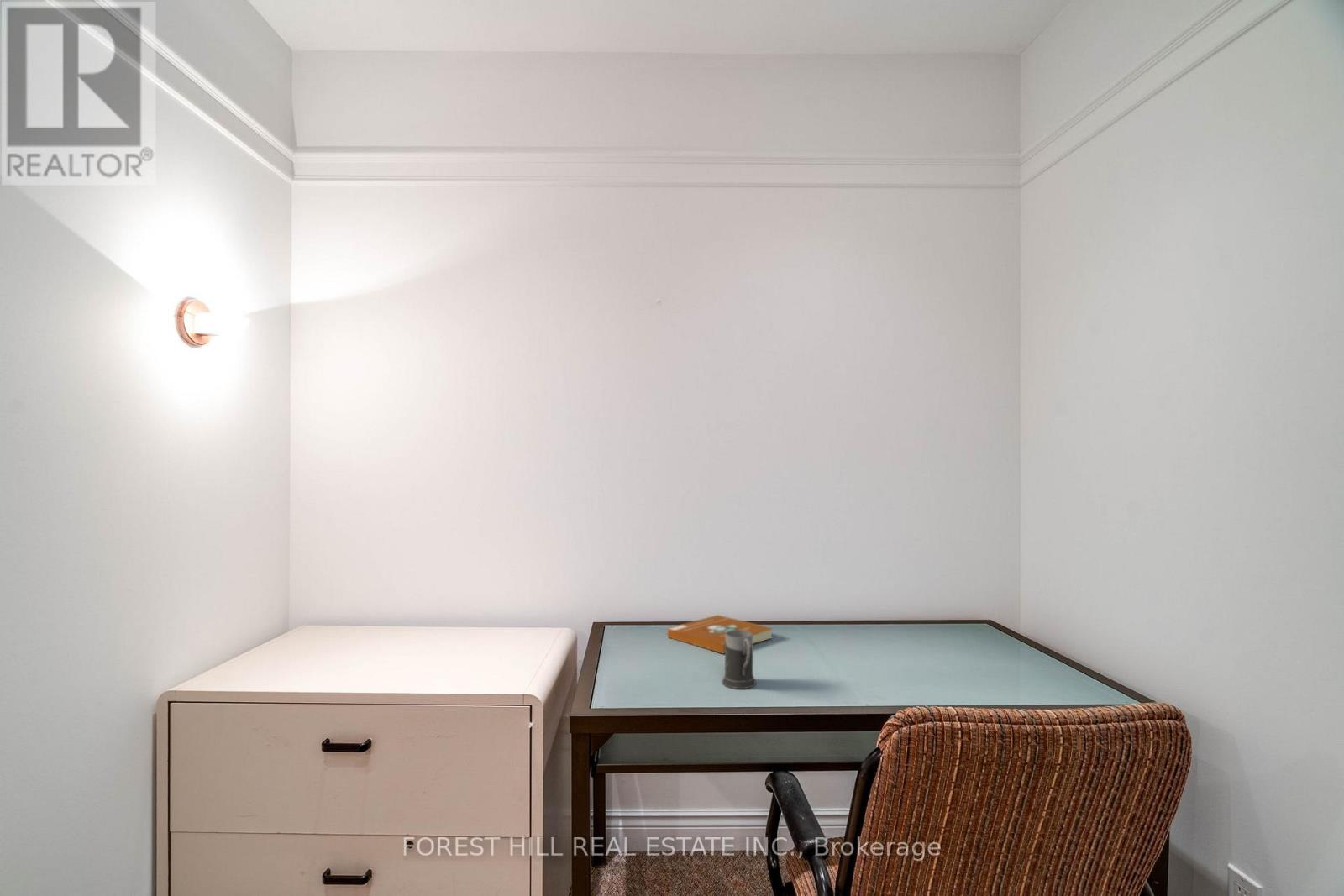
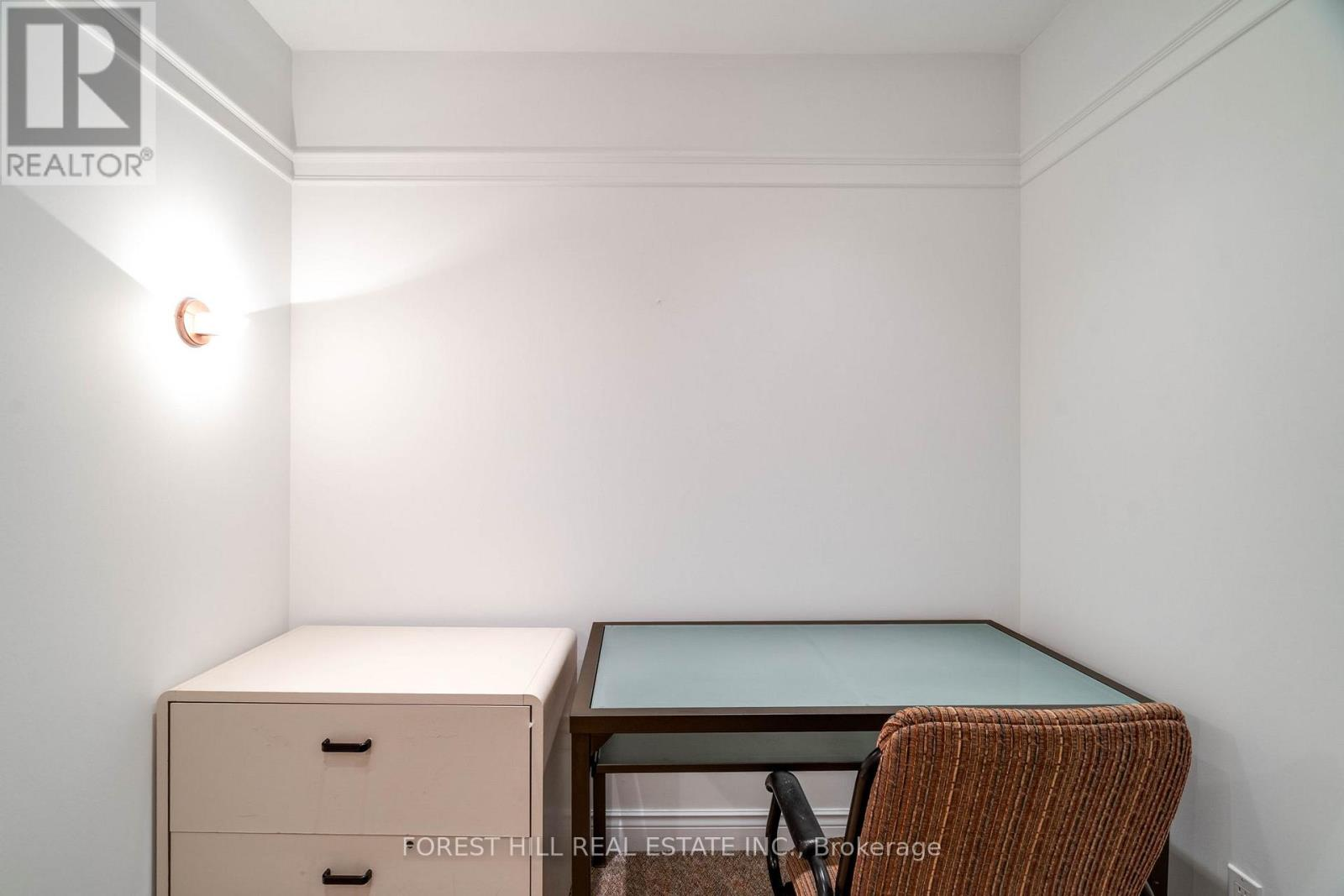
- mug (741, 659)
- book (720, 632)
